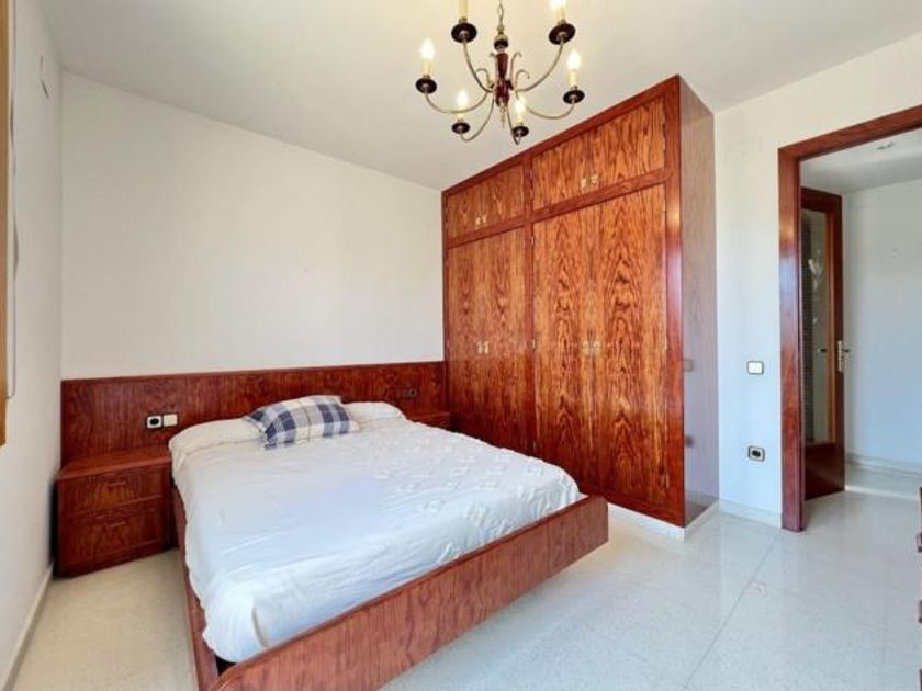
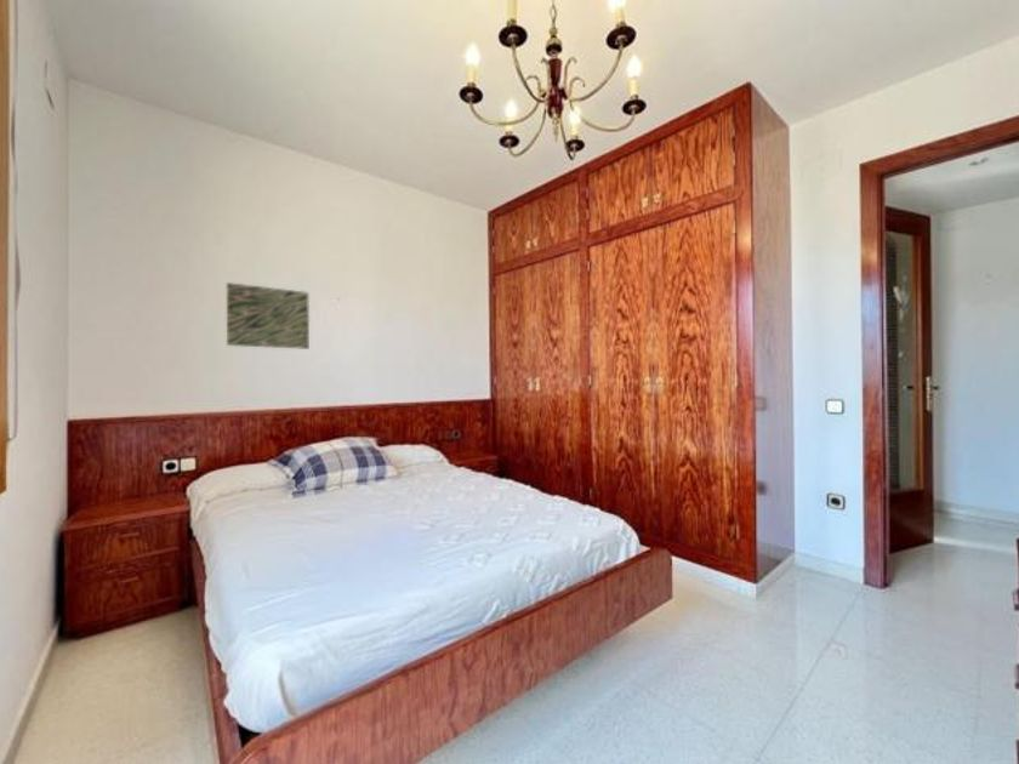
+ wall art (269, 317)
